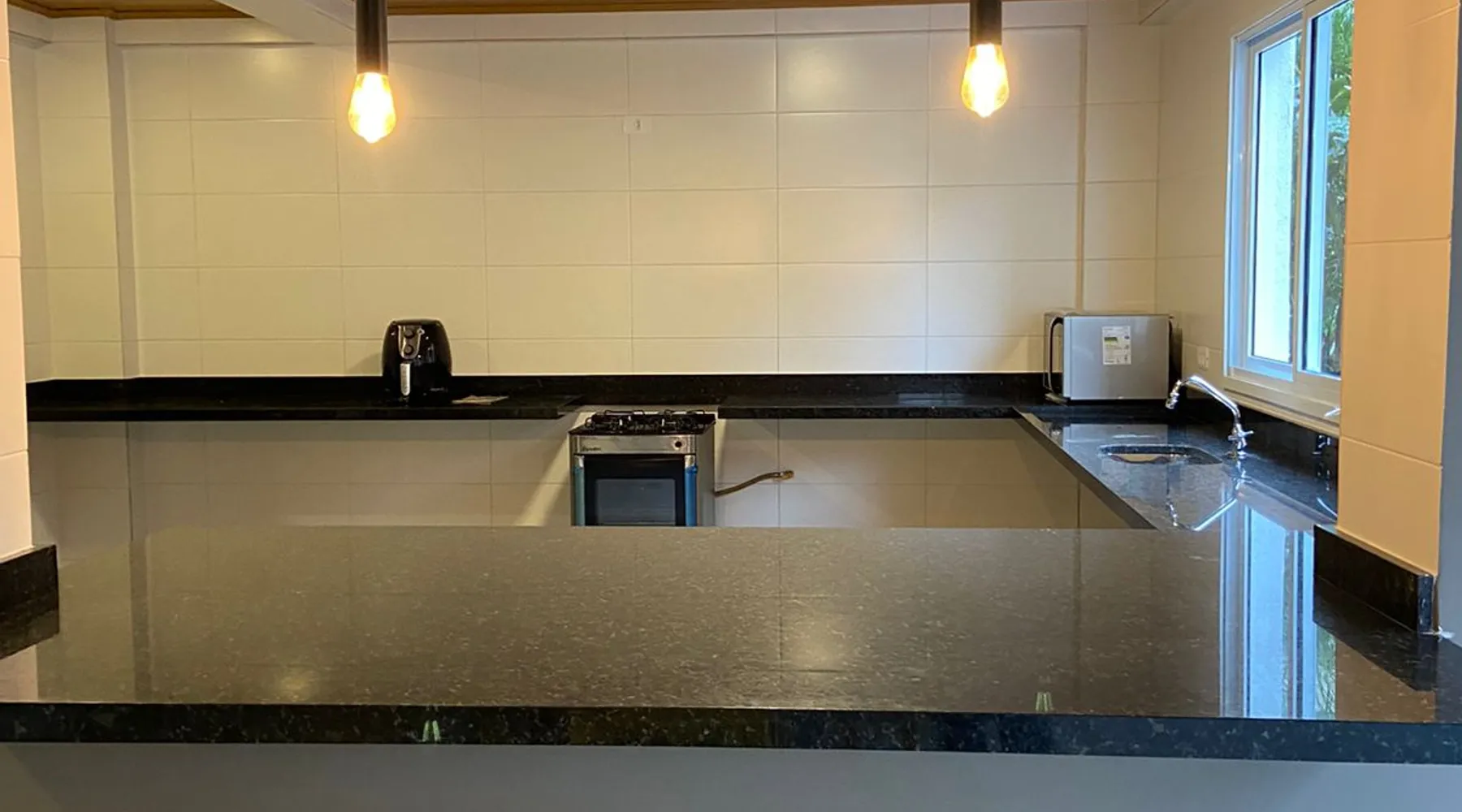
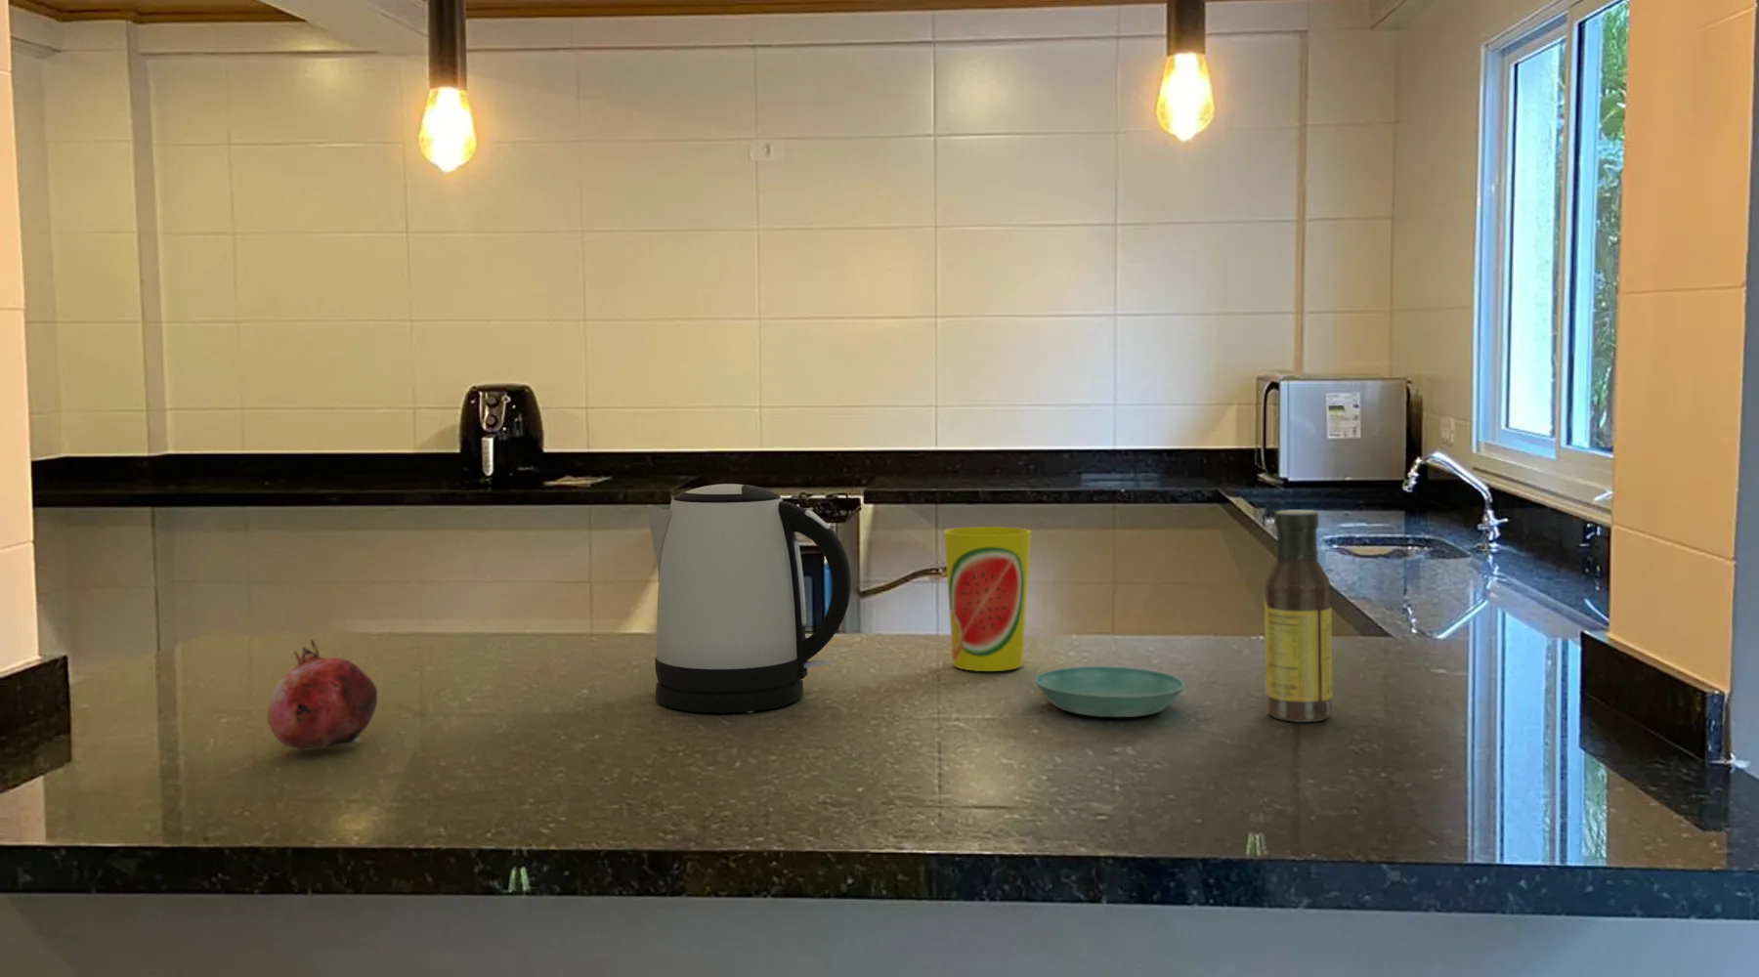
+ saucer (1108, 693)
+ kettle (750, 592)
+ fruit (322, 694)
+ cup (987, 598)
+ sauce bottle (1298, 614)
